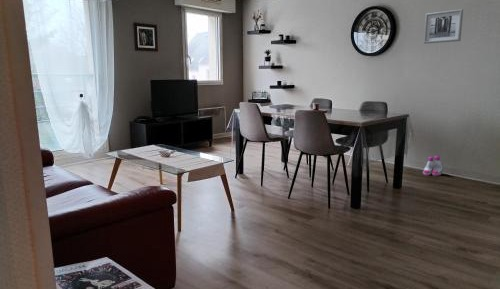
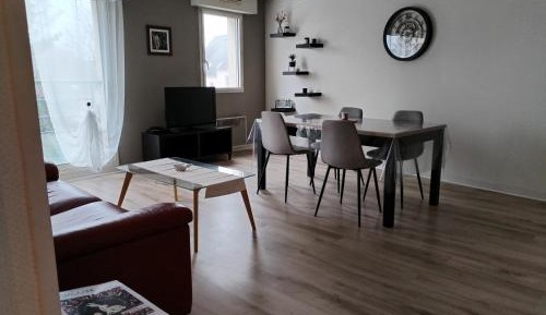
- boots (432, 164)
- wall art (442, 27)
